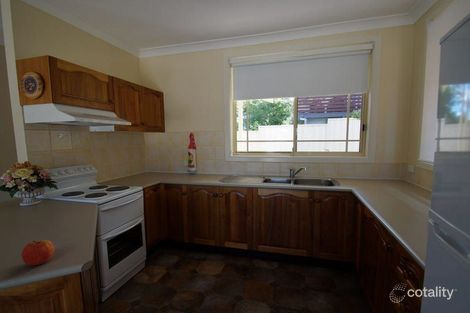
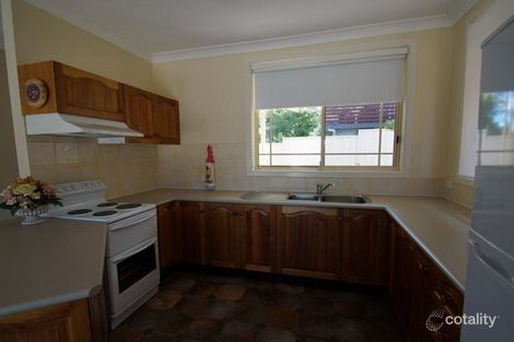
- apple (38, 250)
